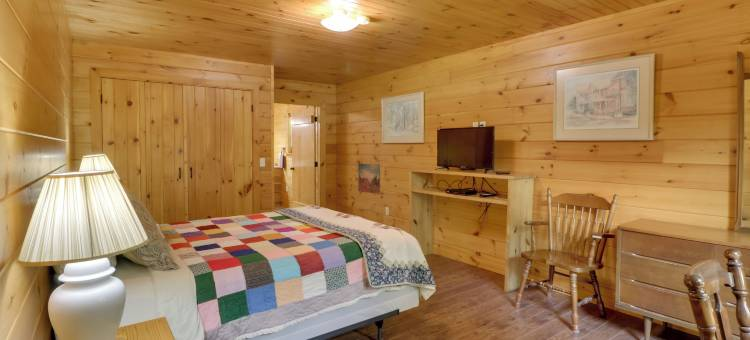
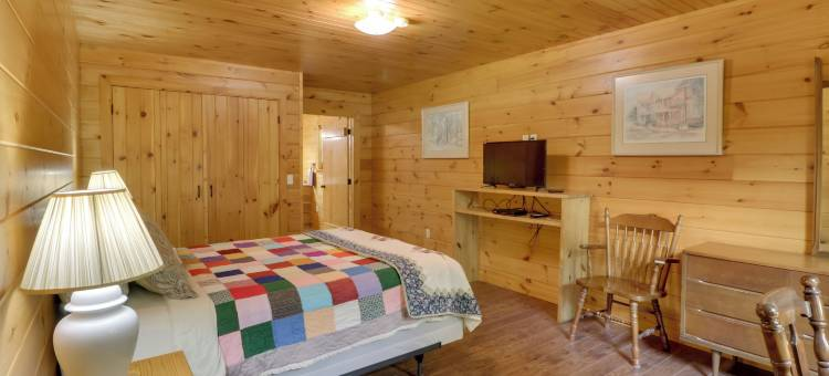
- wall art (368, 178)
